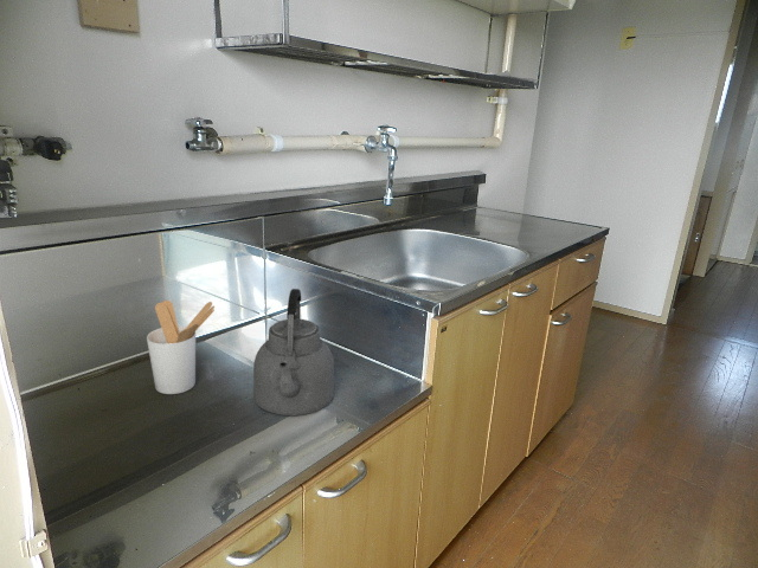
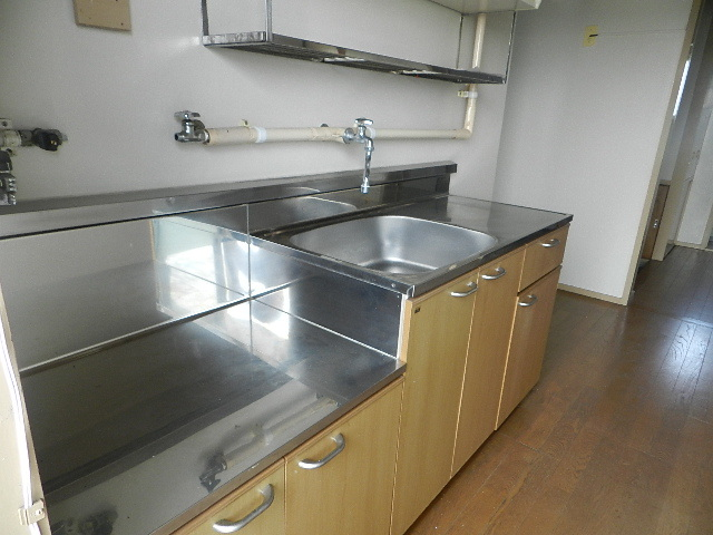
- utensil holder (185, 344)
- kettle (291, 353)
